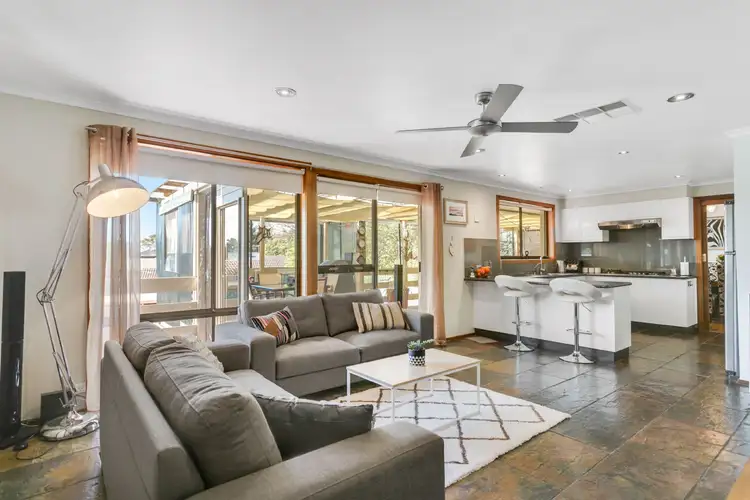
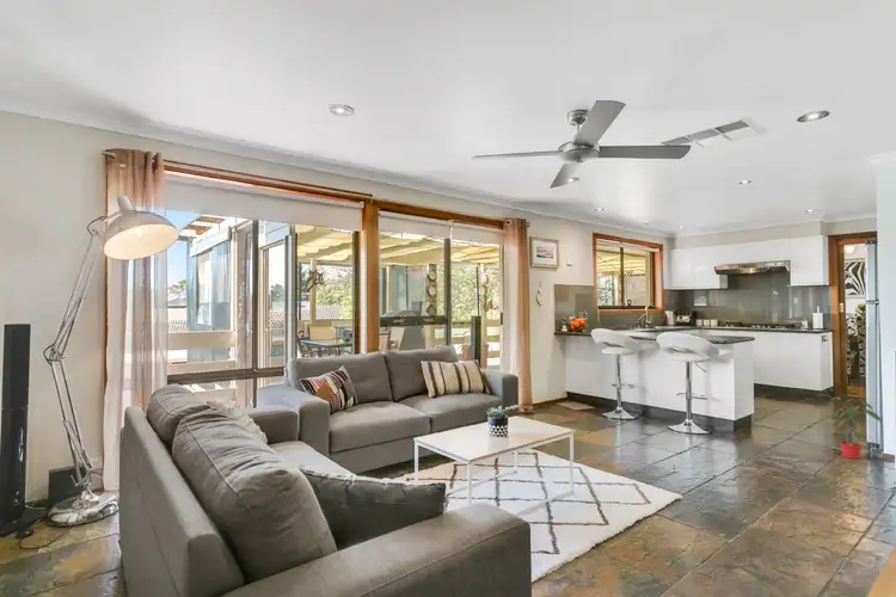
+ potted plant (848, 427)
